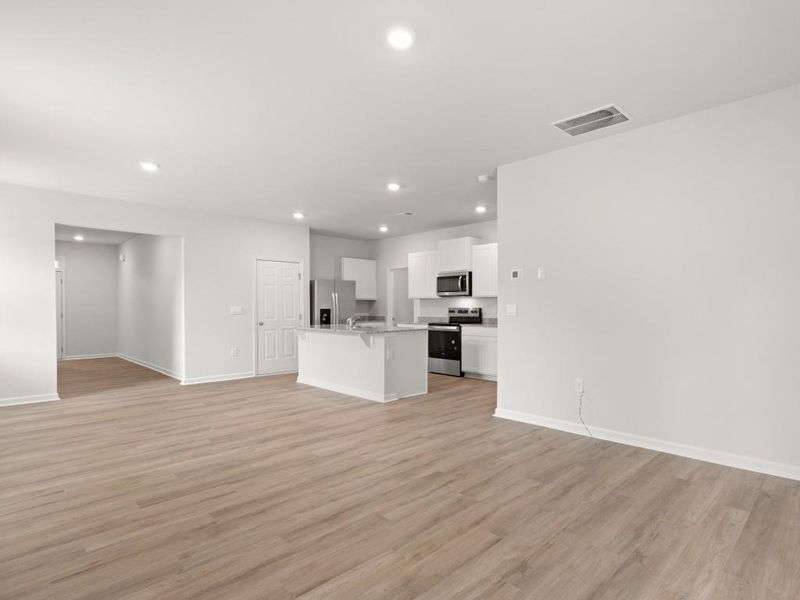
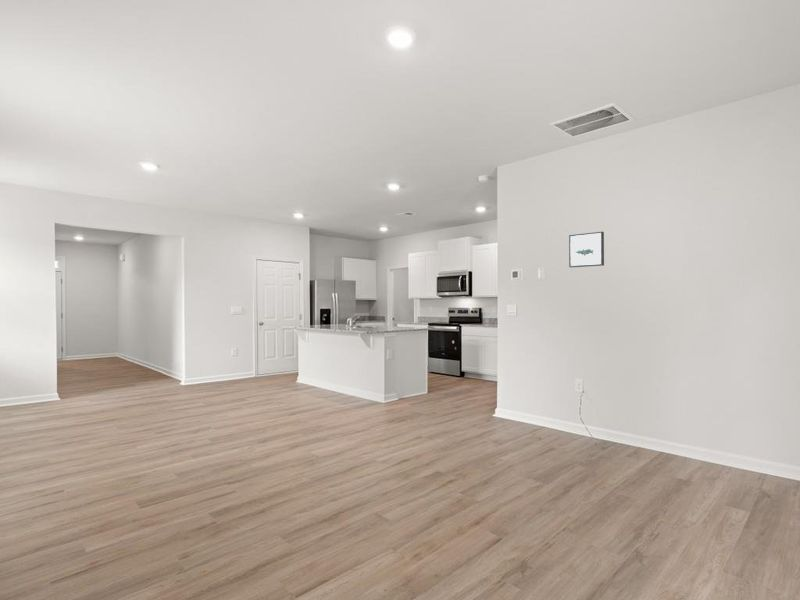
+ wall art (586, 250)
